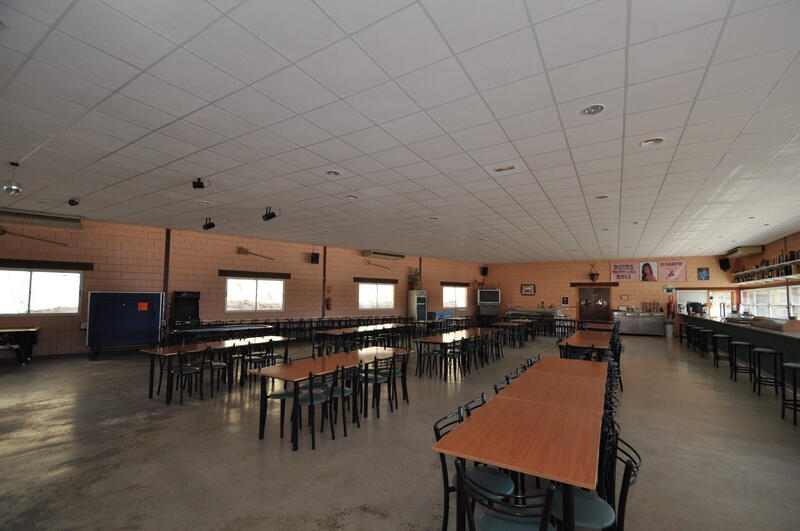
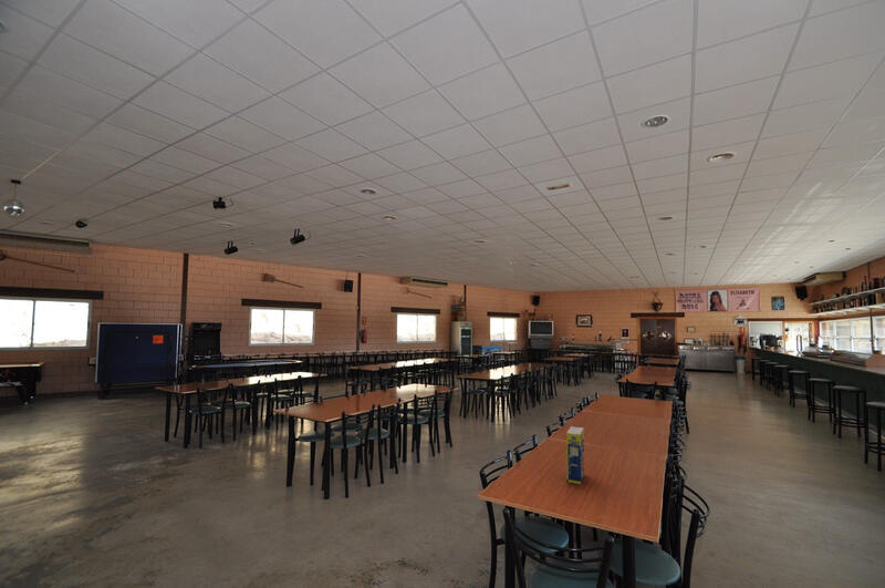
+ legume (575, 454)
